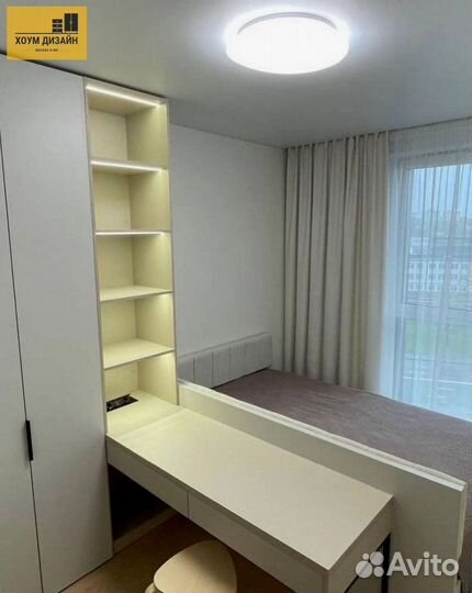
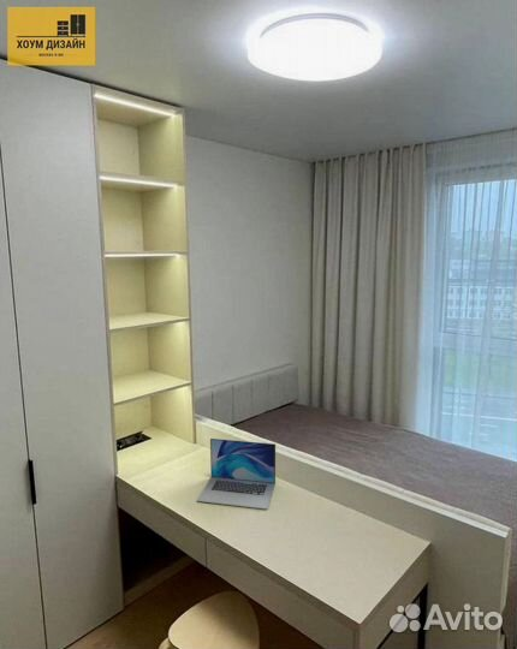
+ laptop (237, 471)
